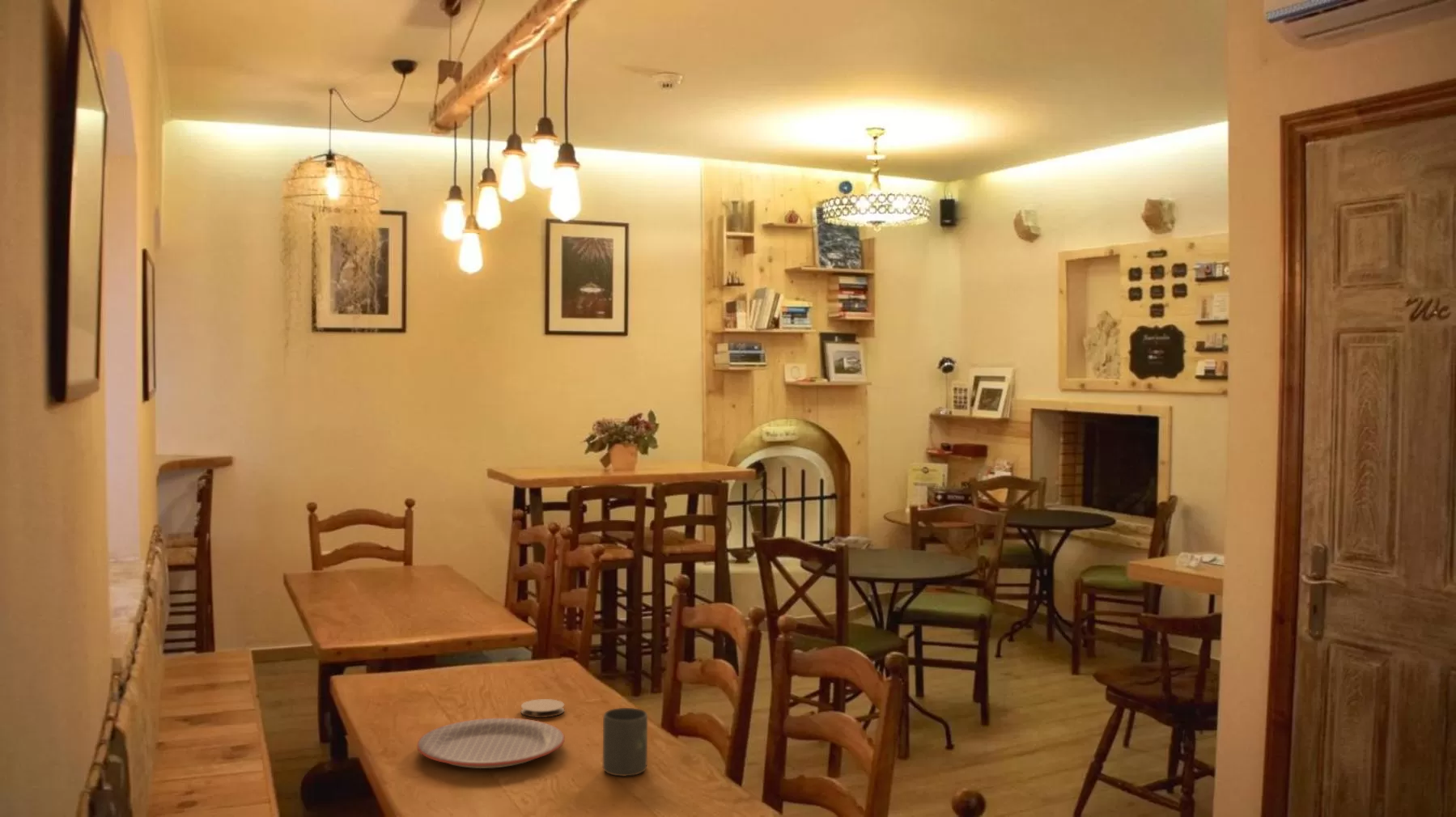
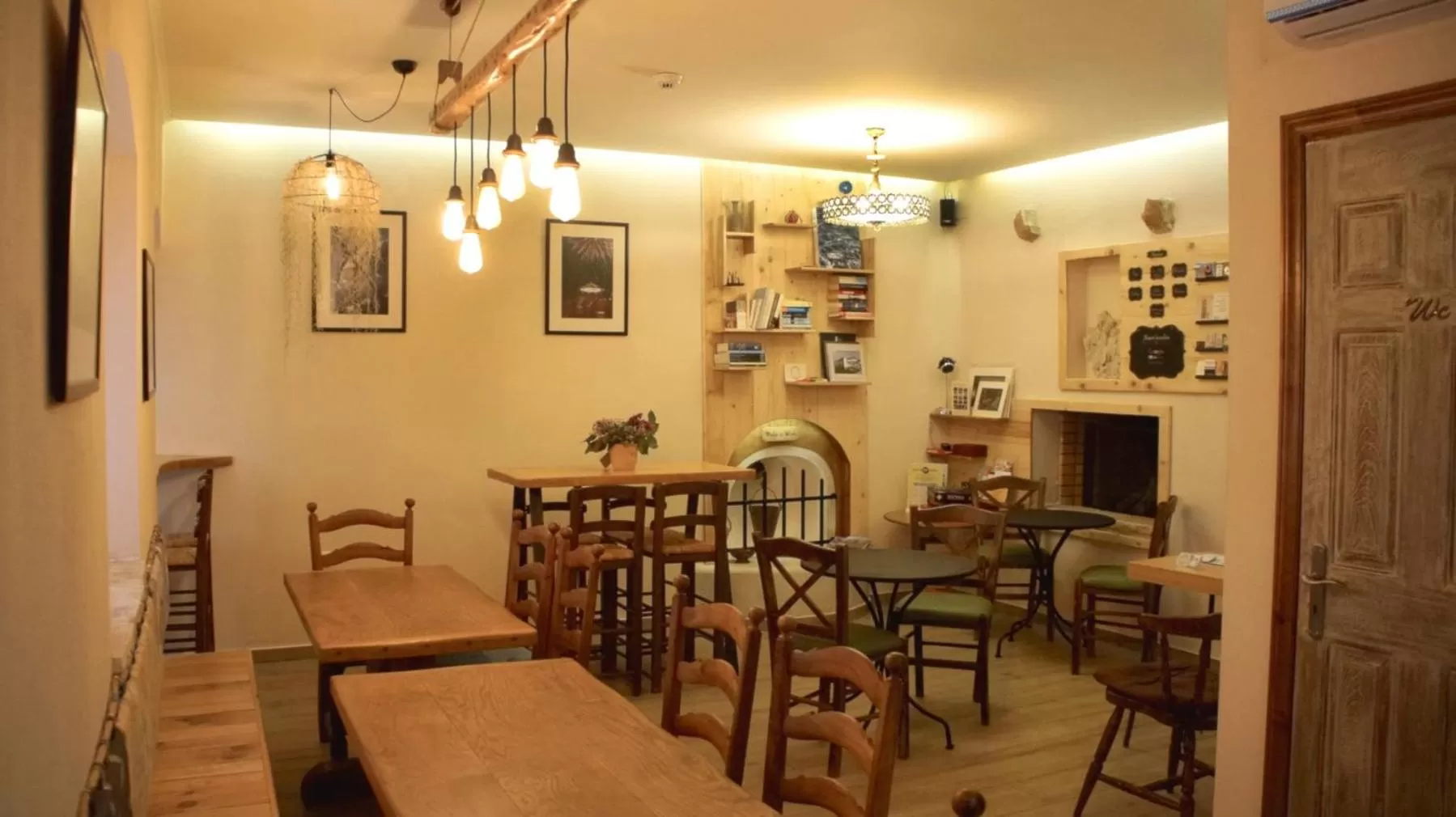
- mug (627, 739)
- coaster (542, 708)
- plate (491, 745)
